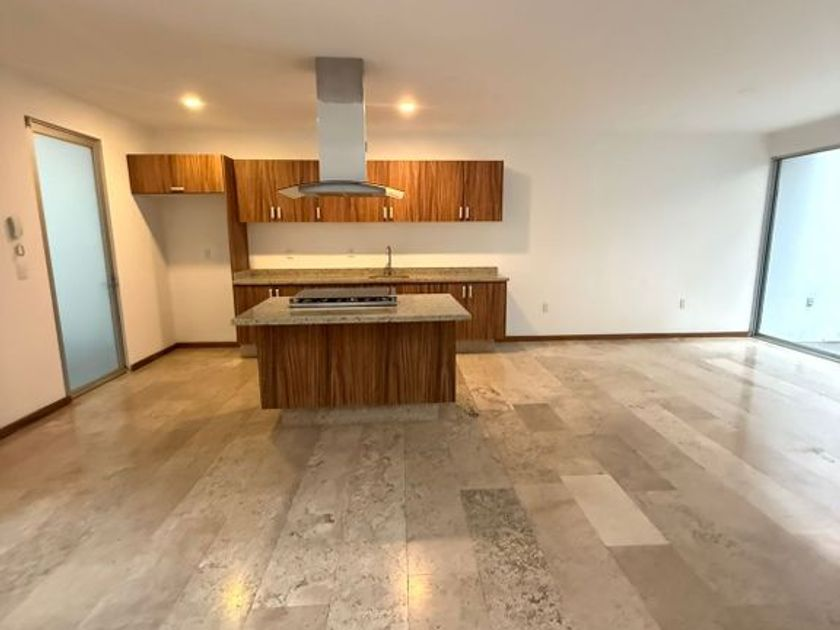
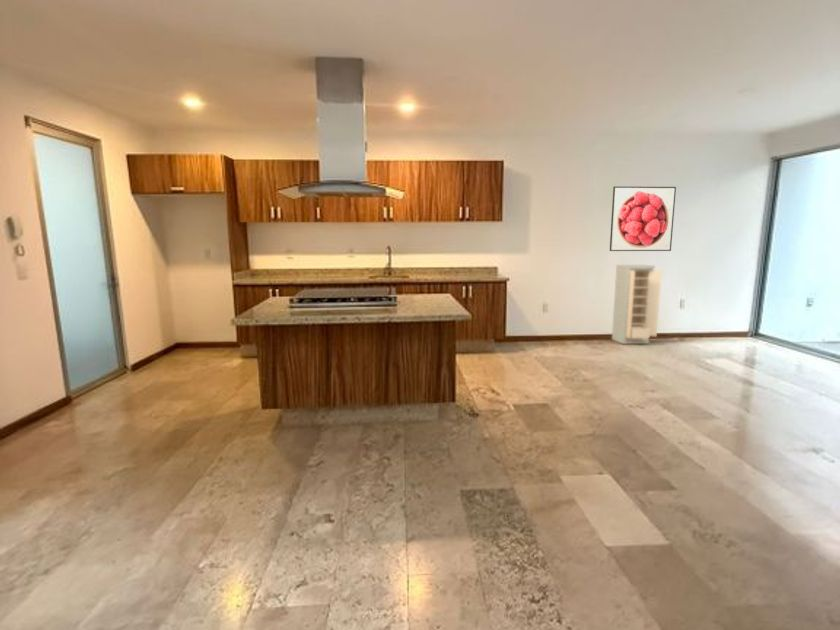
+ storage cabinet (638, 304)
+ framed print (642, 219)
